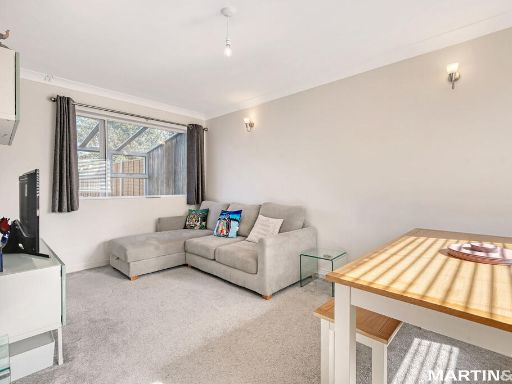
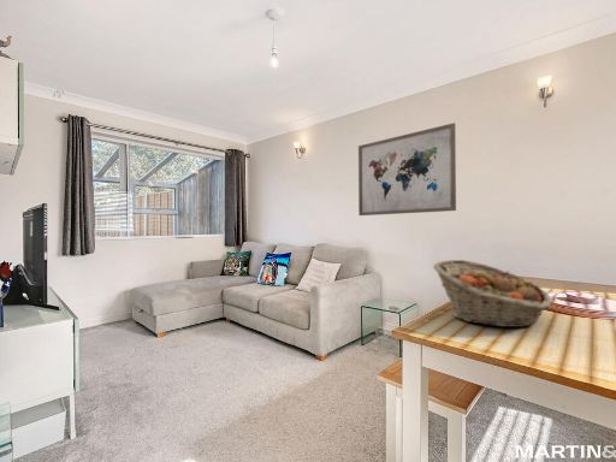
+ wall art (401, 174)
+ fruit basket (488, 289)
